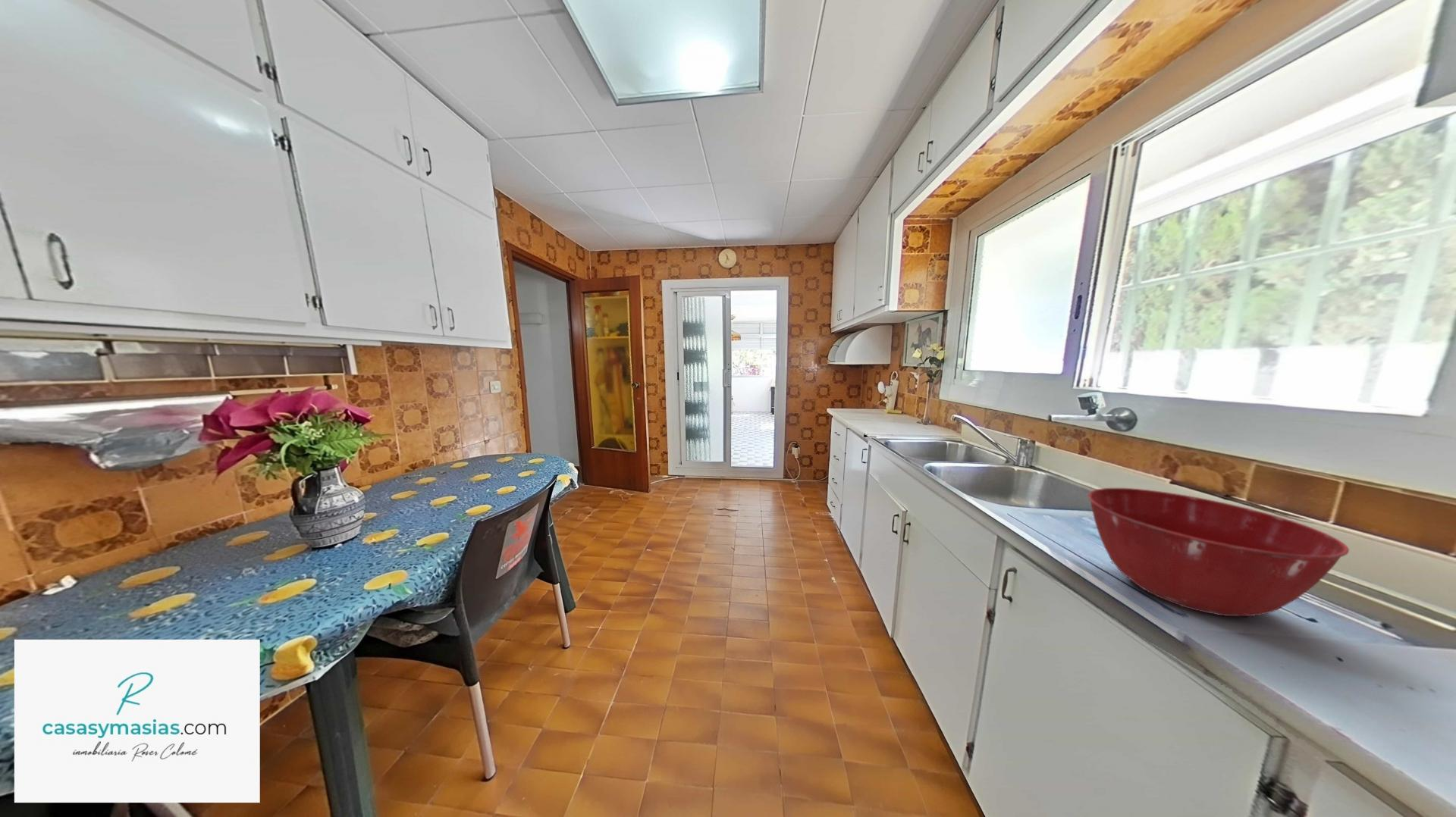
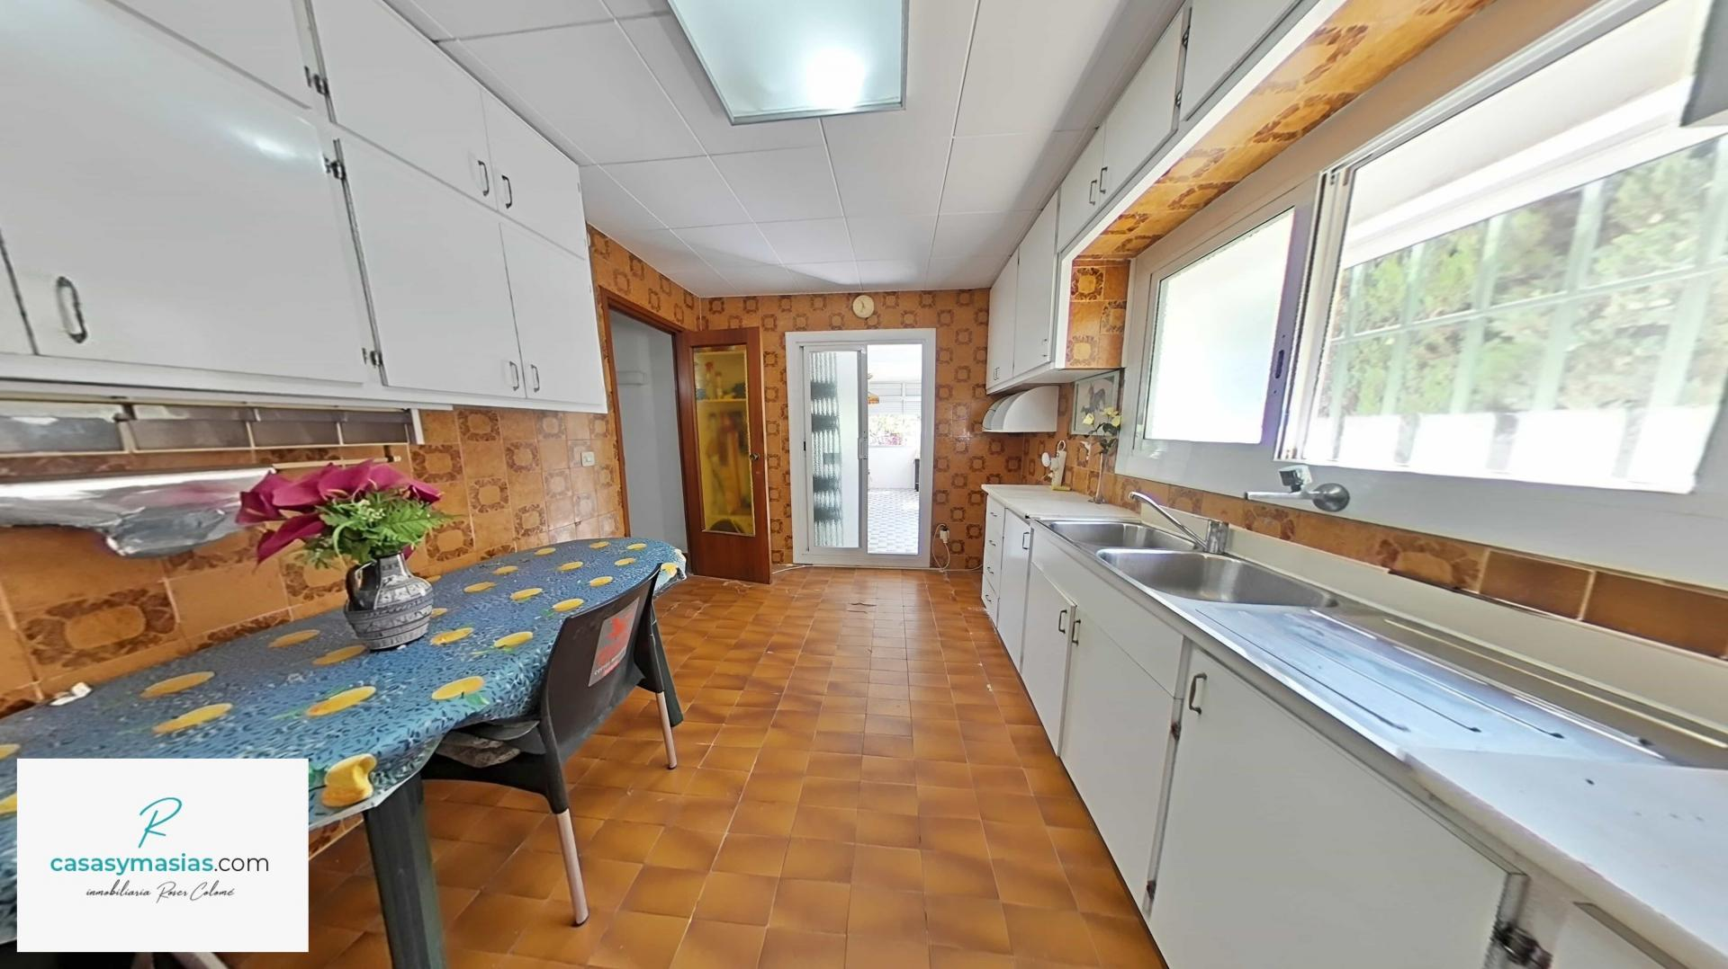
- mixing bowl (1191, 553)
